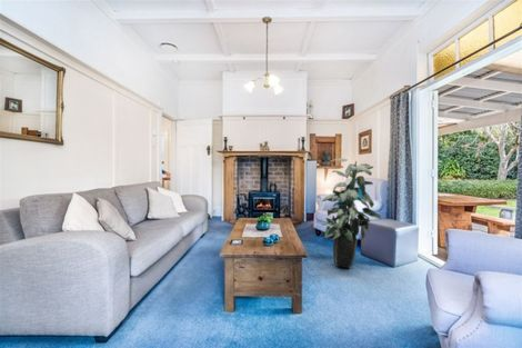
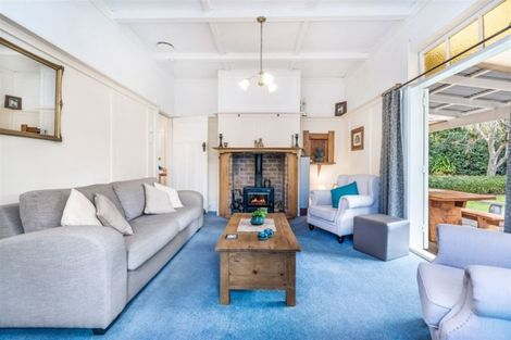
- indoor plant (347, 211)
